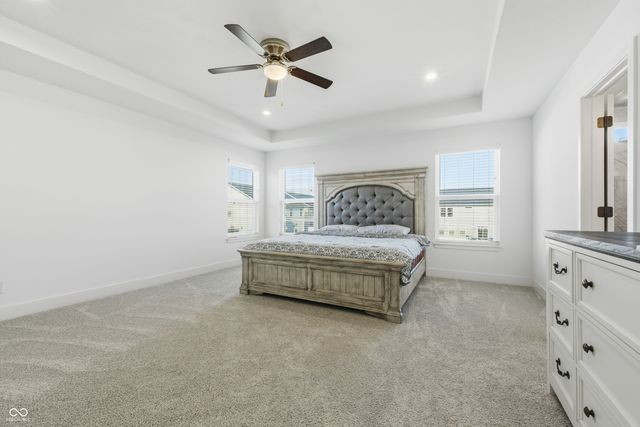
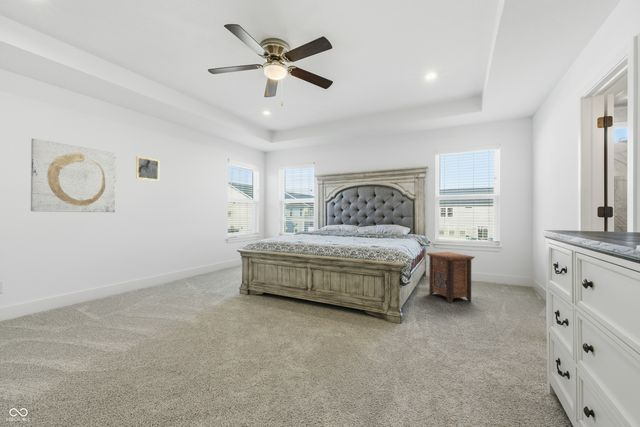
+ nightstand (449, 276)
+ wall art (77, 179)
+ wall art (148, 169)
